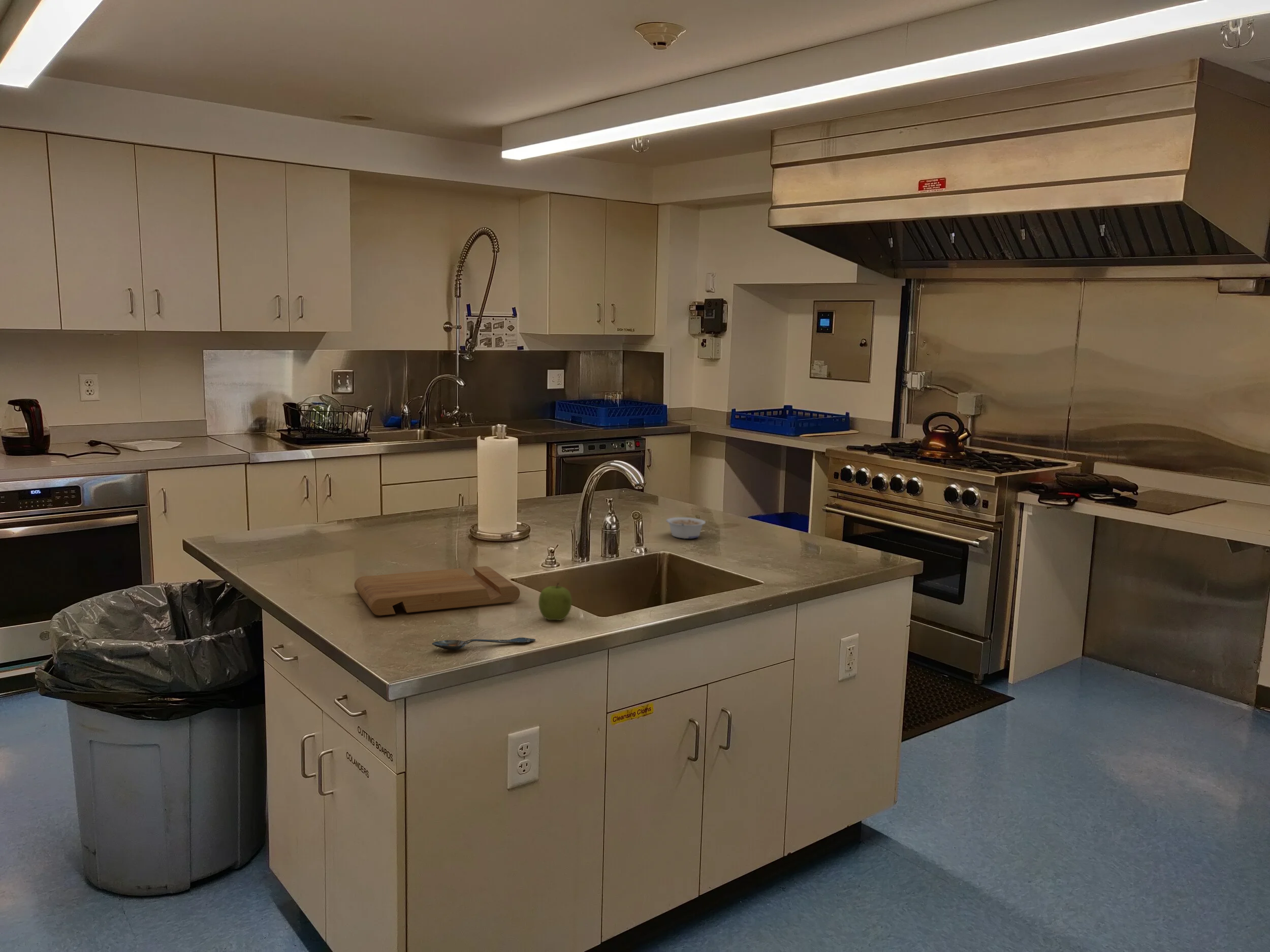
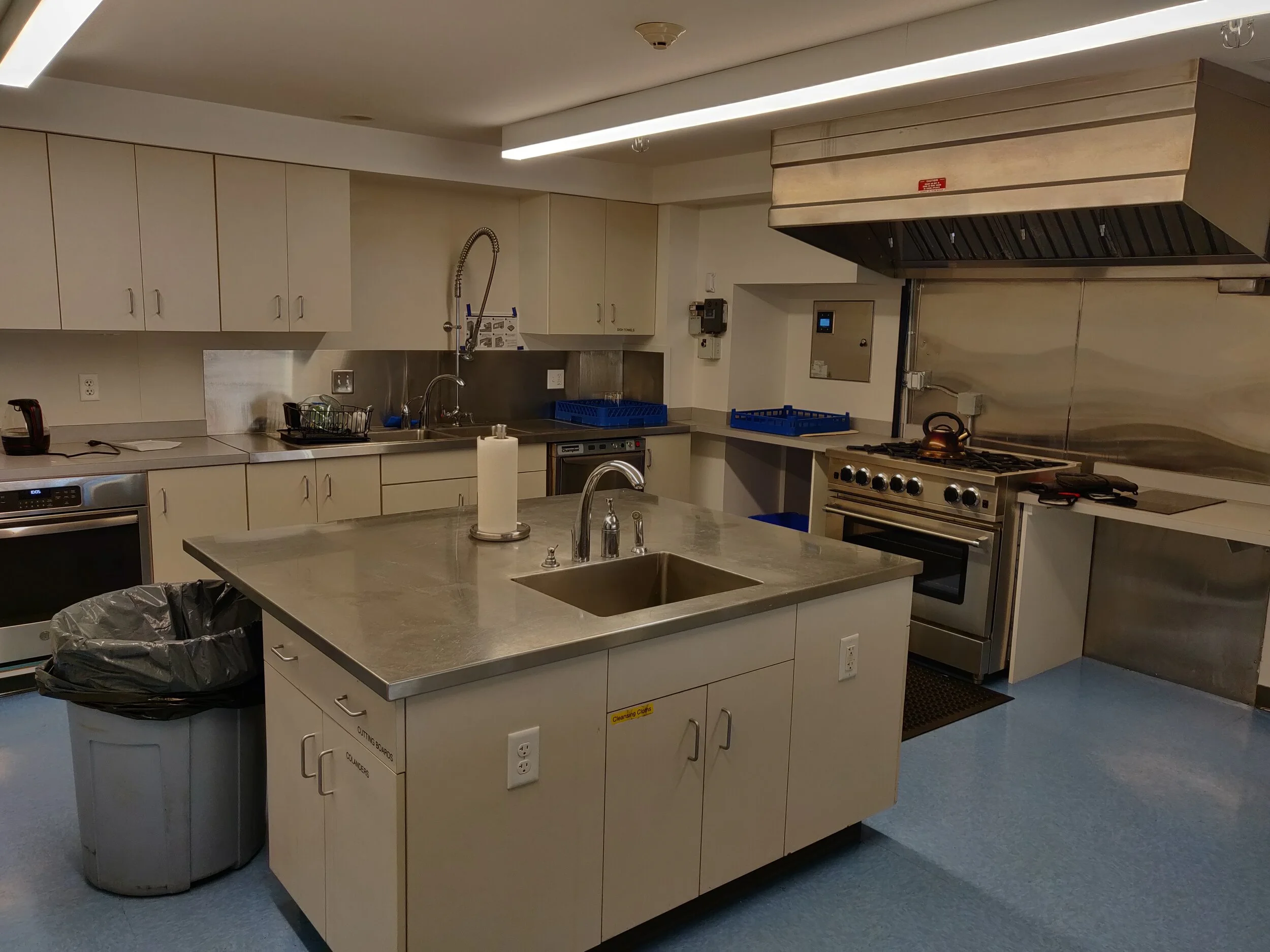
- legume (686, 527)
- cutting board (436, 589)
- fruit (555, 601)
- spoon (485, 641)
